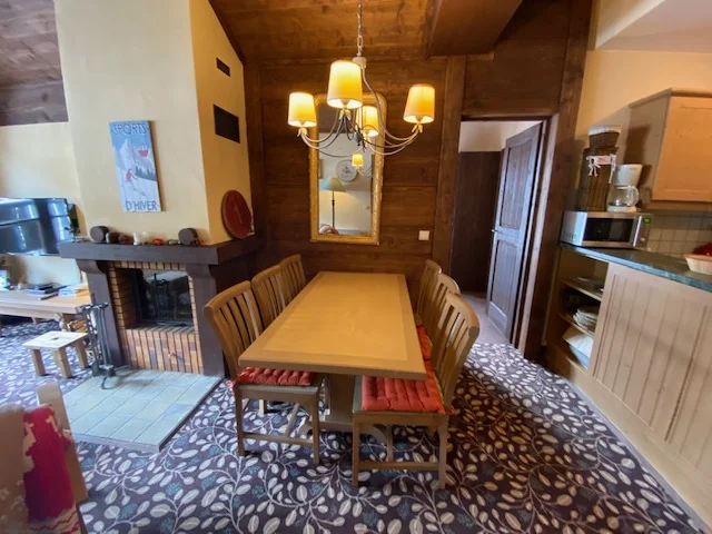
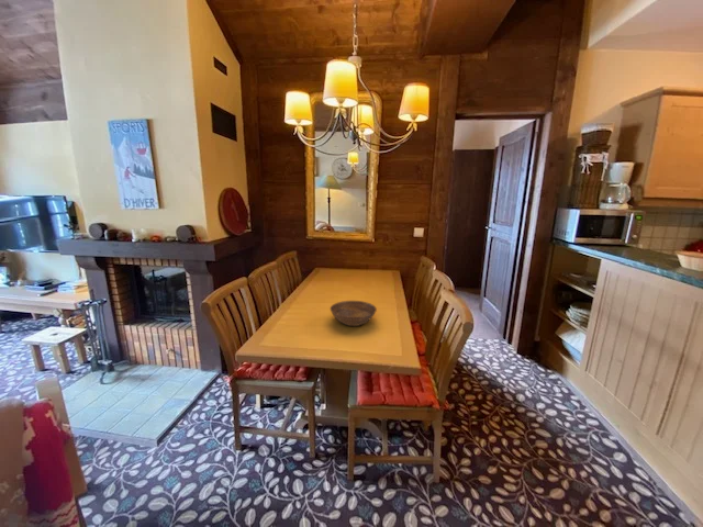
+ bowl (353, 315)
